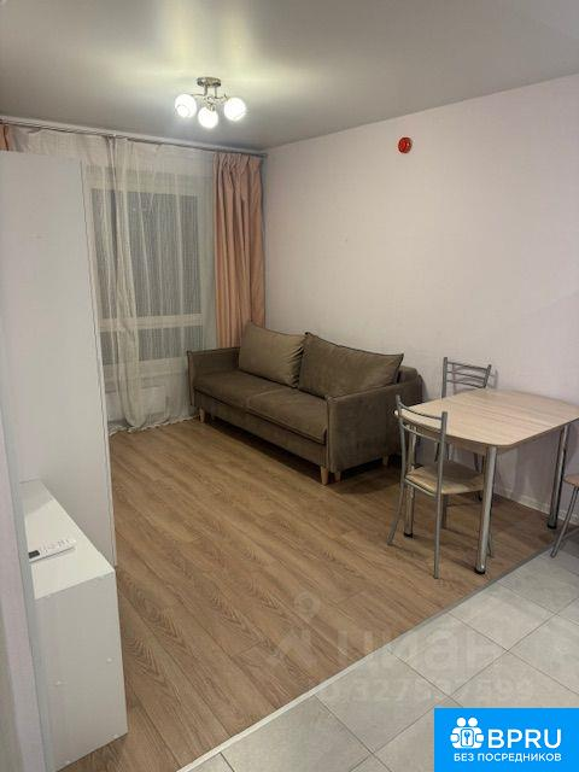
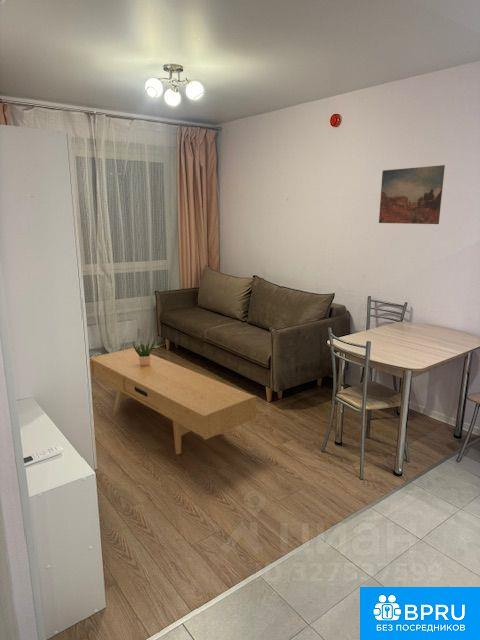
+ potted plant (144, 349)
+ wall art (409, 196)
+ tv console (164, 399)
